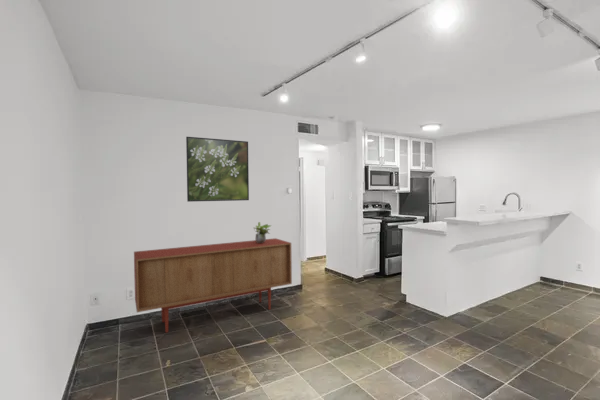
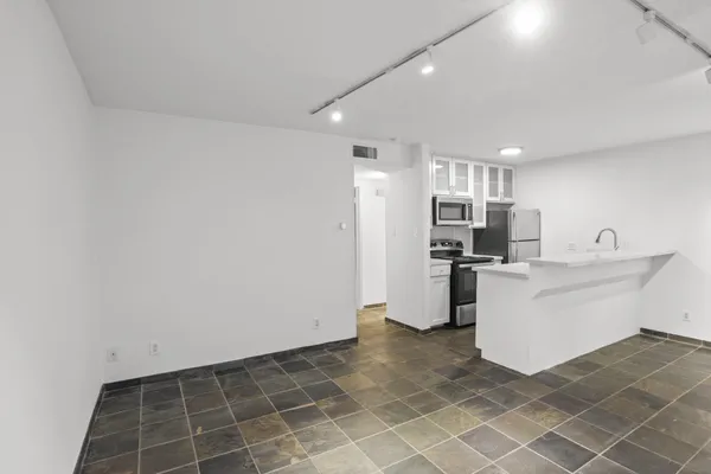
- sideboard (218, 281)
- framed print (219, 170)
- potted plant (262, 232)
